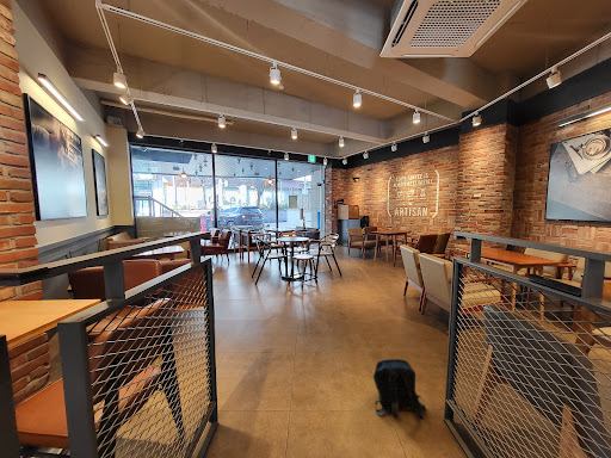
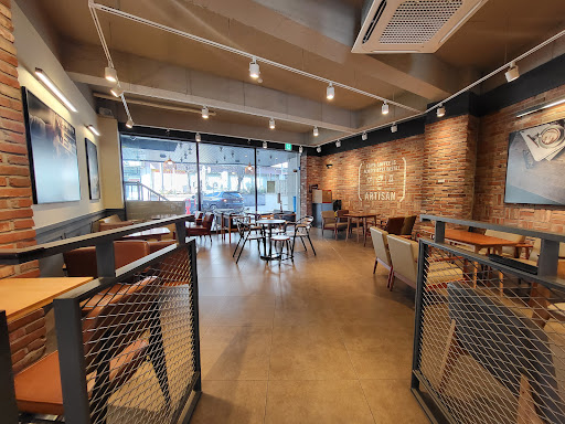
- backpack (400, 385)
